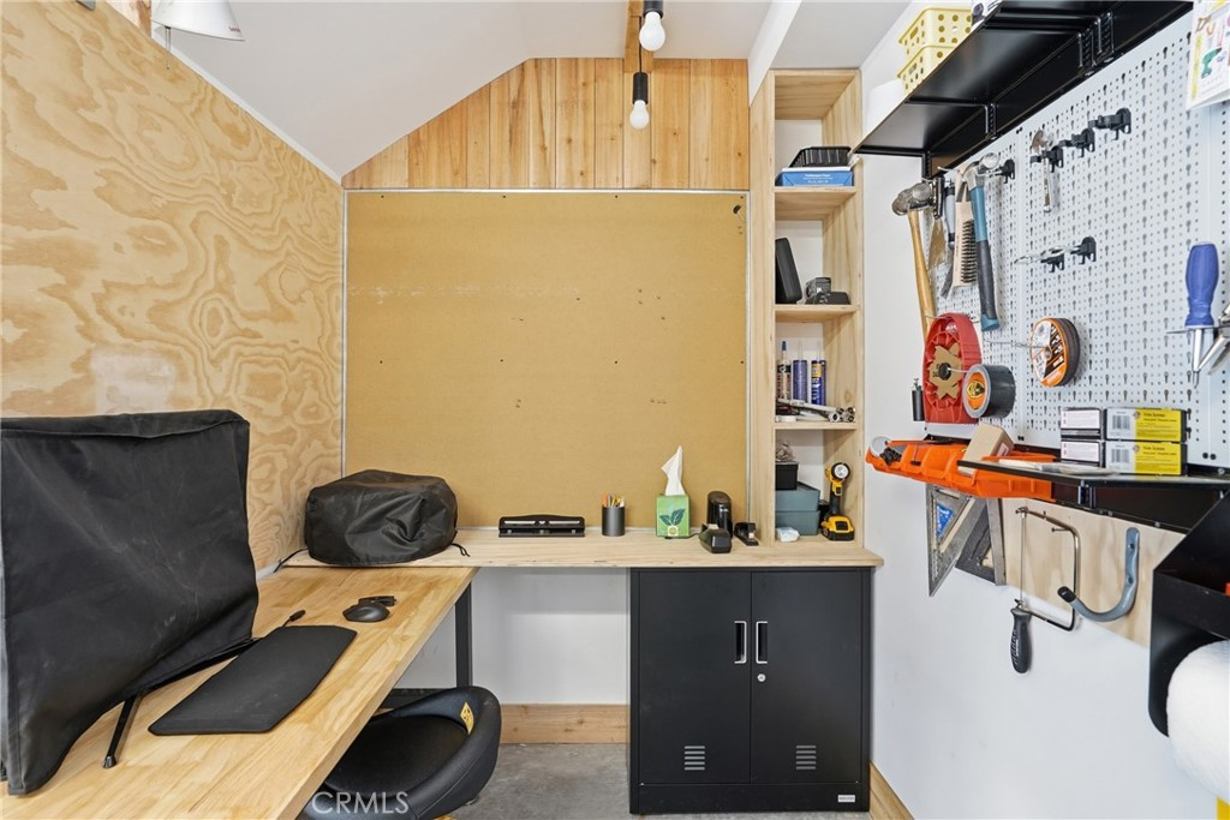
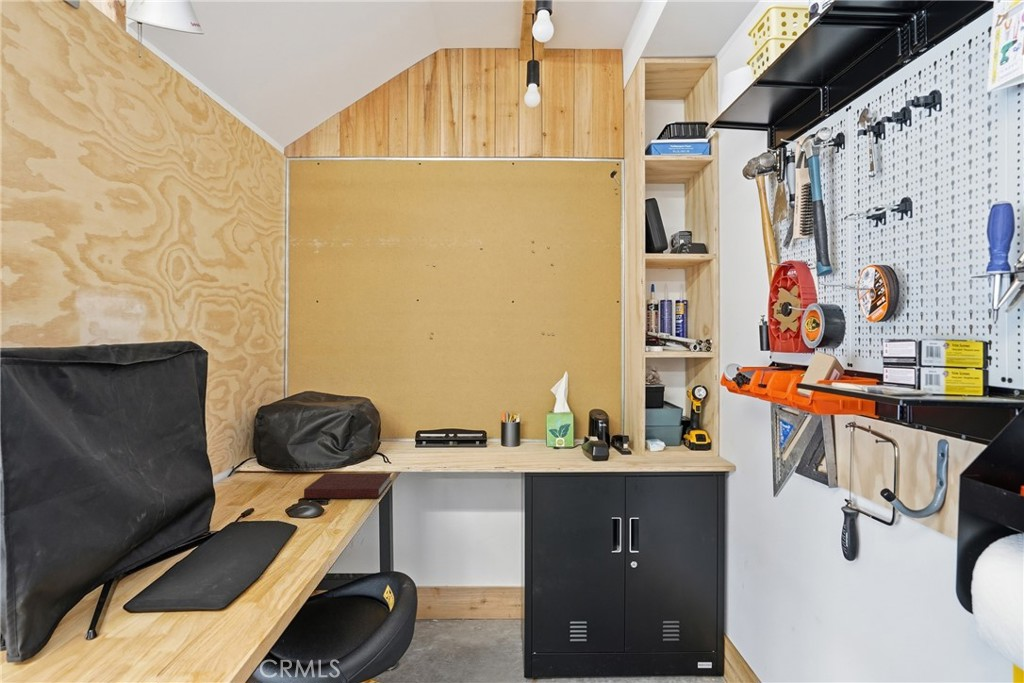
+ notebook (350, 484)
